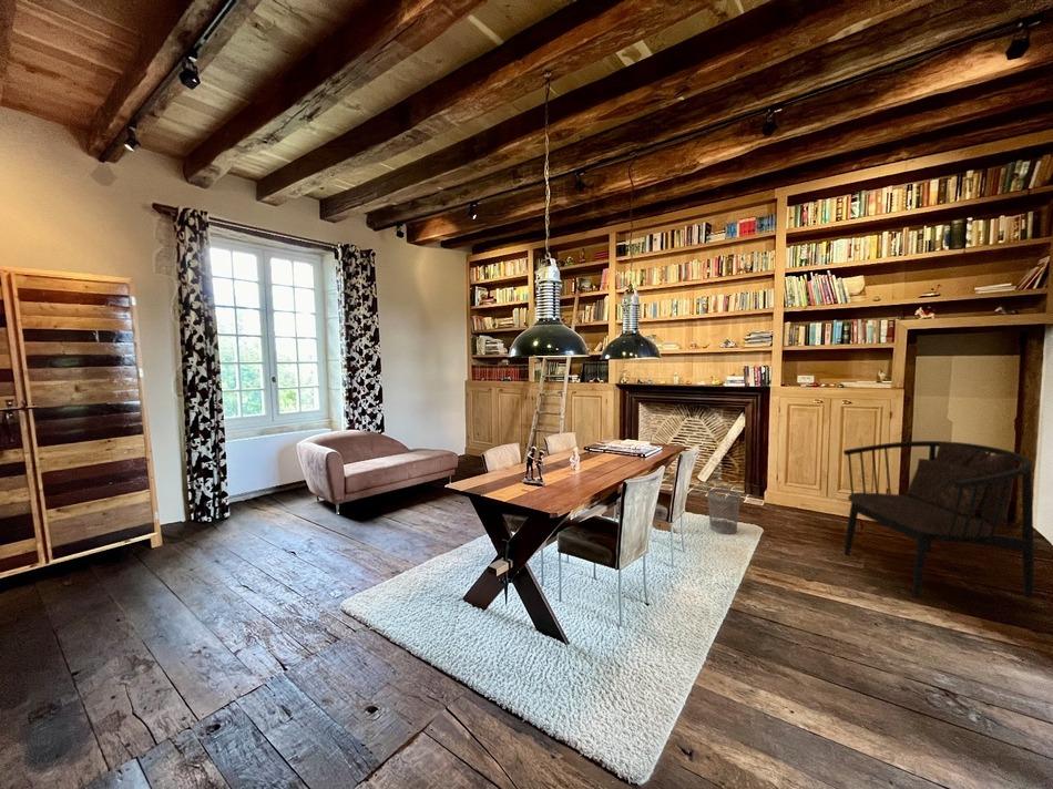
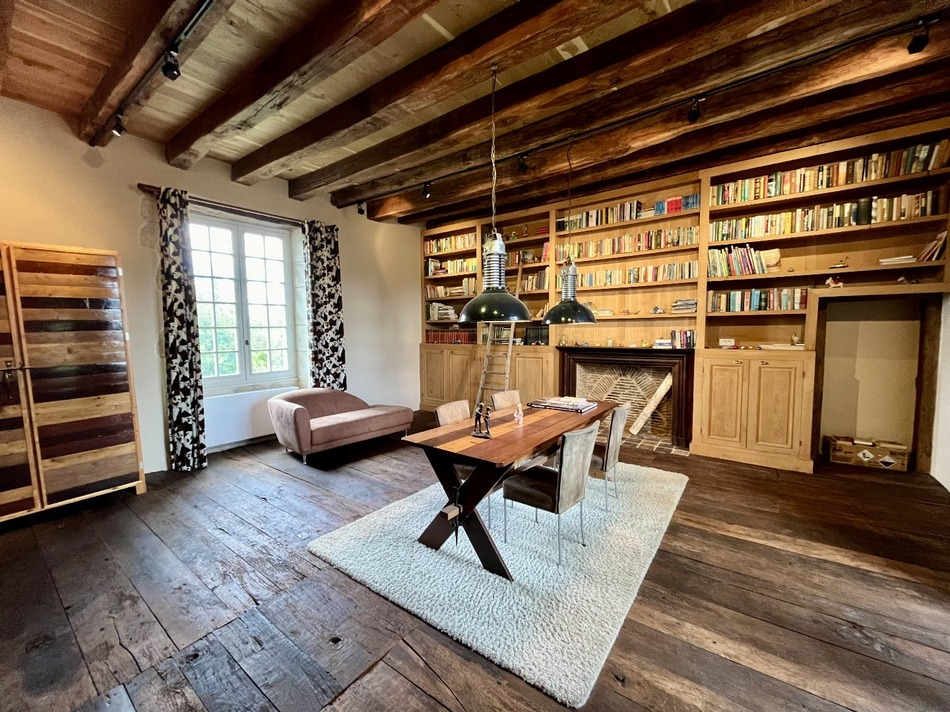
- armchair (932, 511)
- wastebasket (723, 511)
